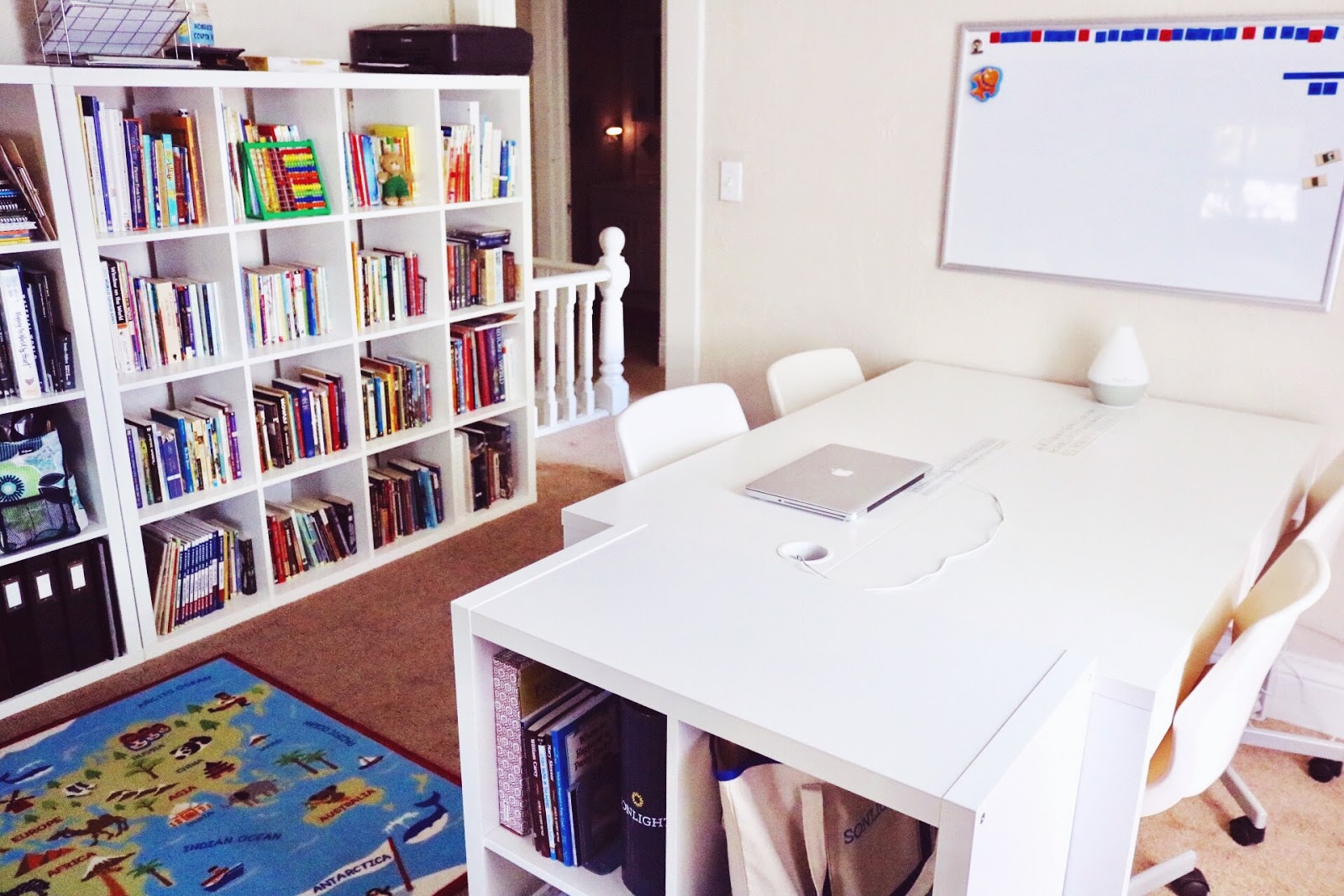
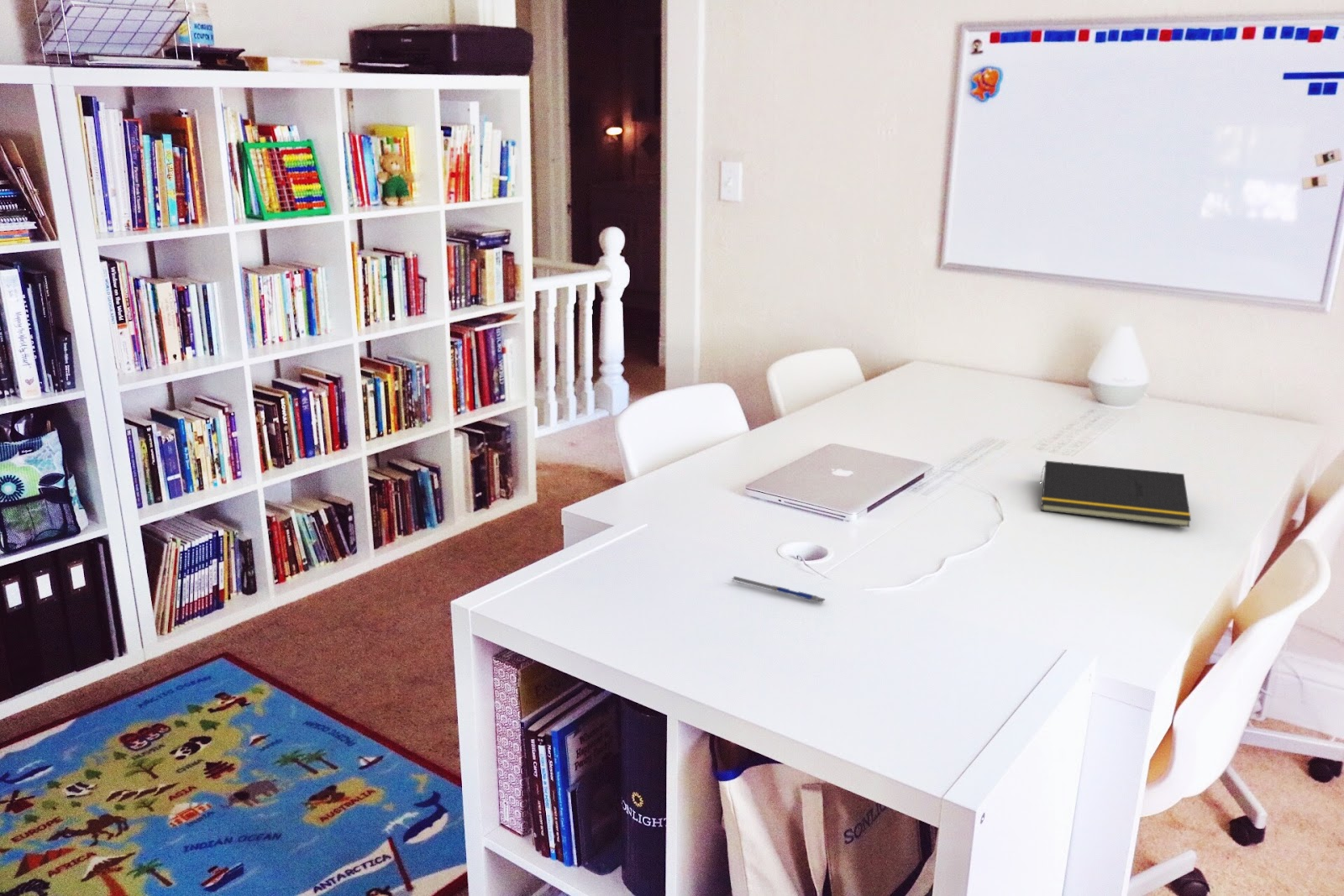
+ notepad (1113, 491)
+ pen (776, 588)
